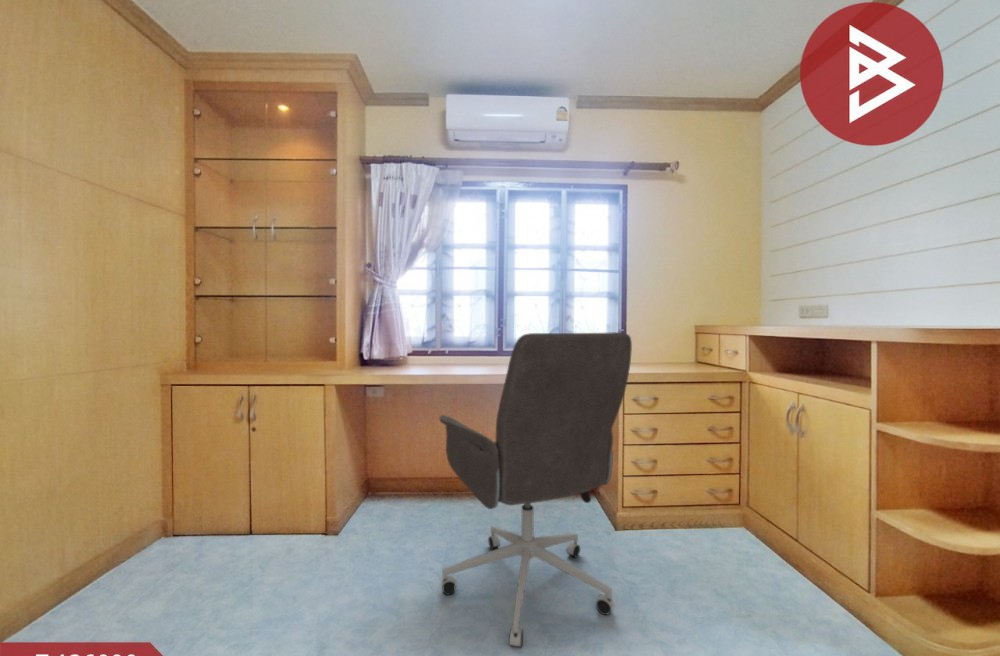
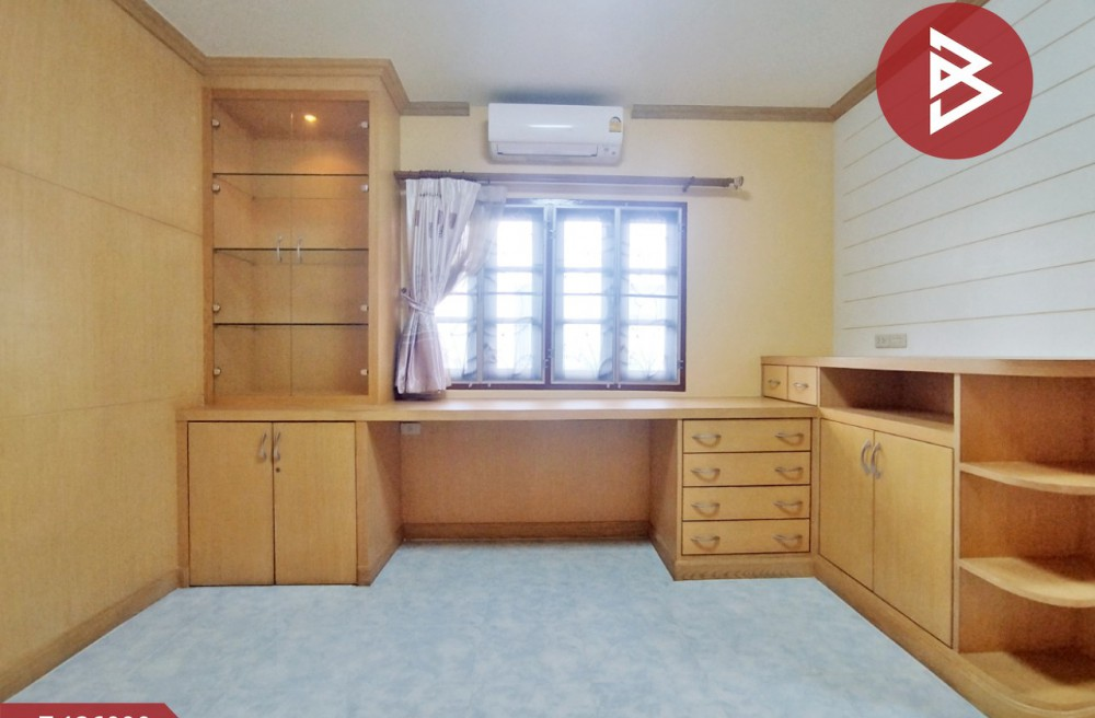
- office chair (530, 460)
